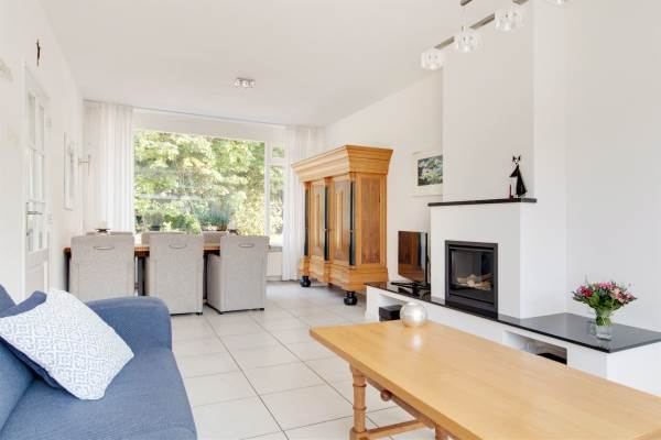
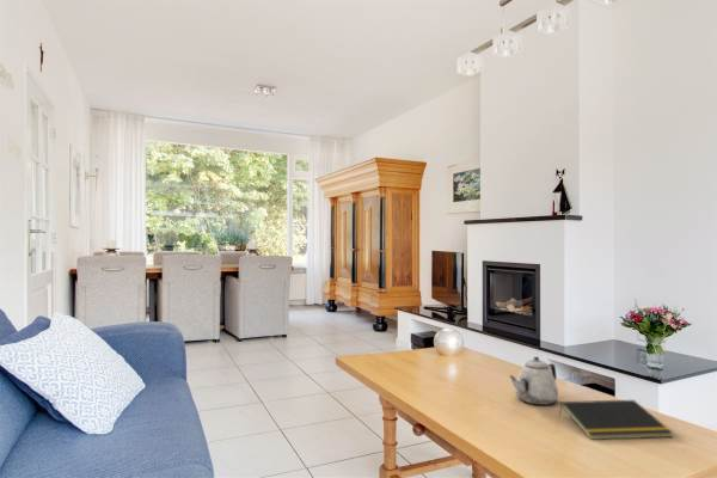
+ notepad (613, 418)
+ teapot (533, 379)
